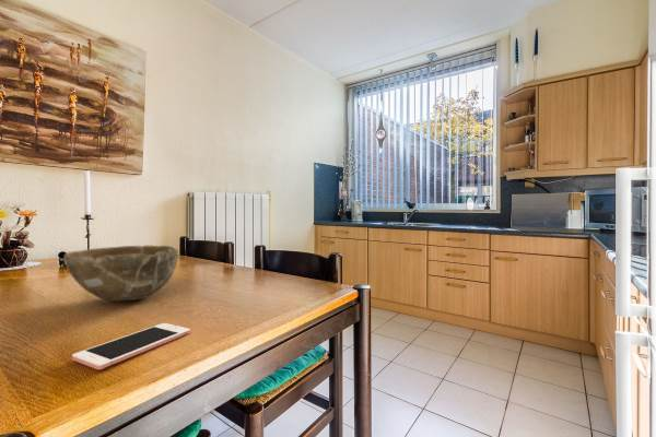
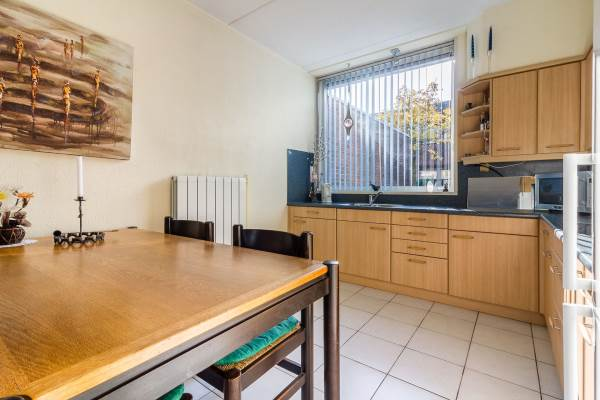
- cell phone (137, 342)
- bowl (127, 274)
